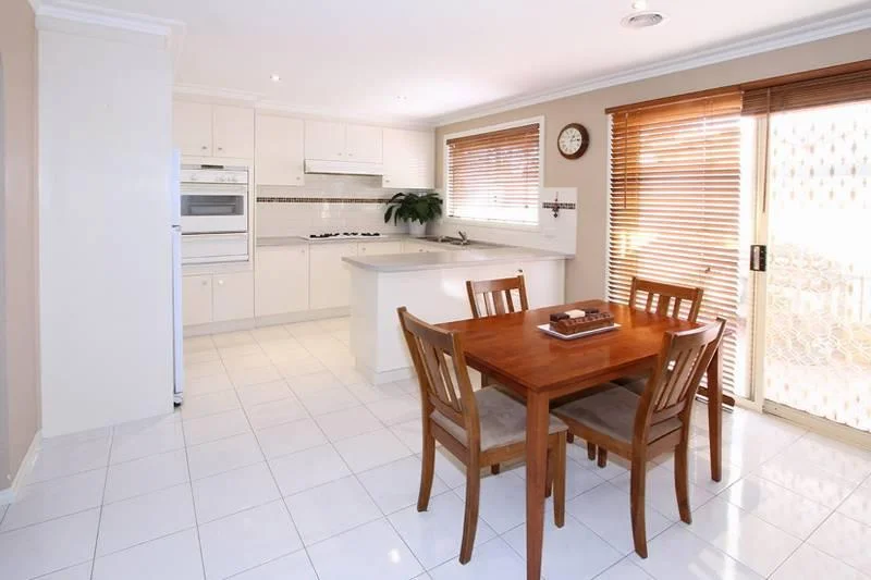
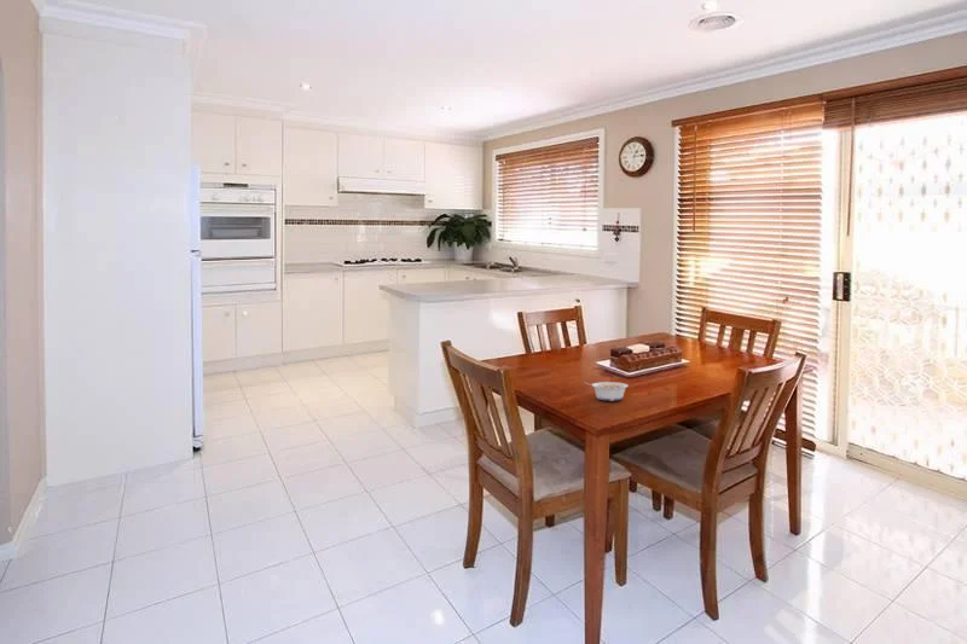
+ legume (608, 390)
